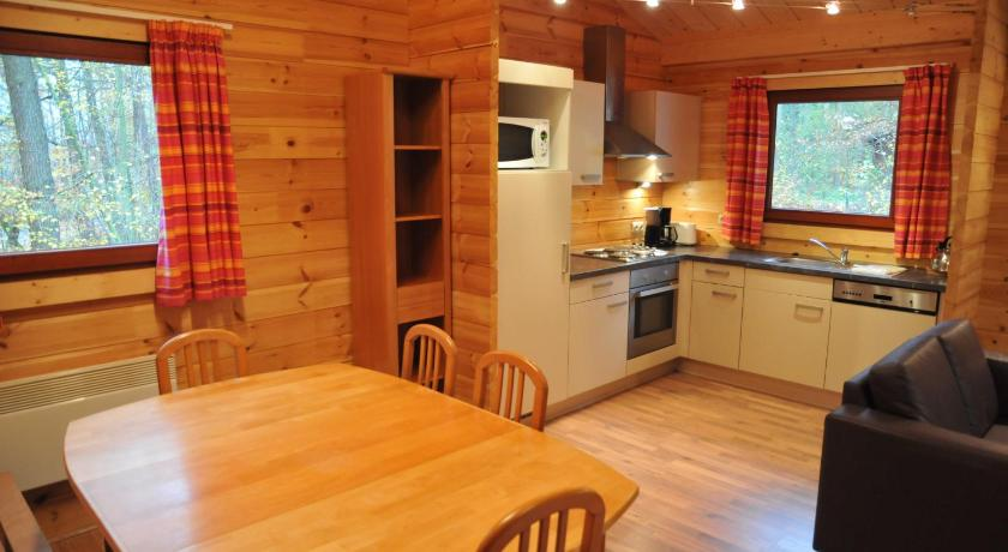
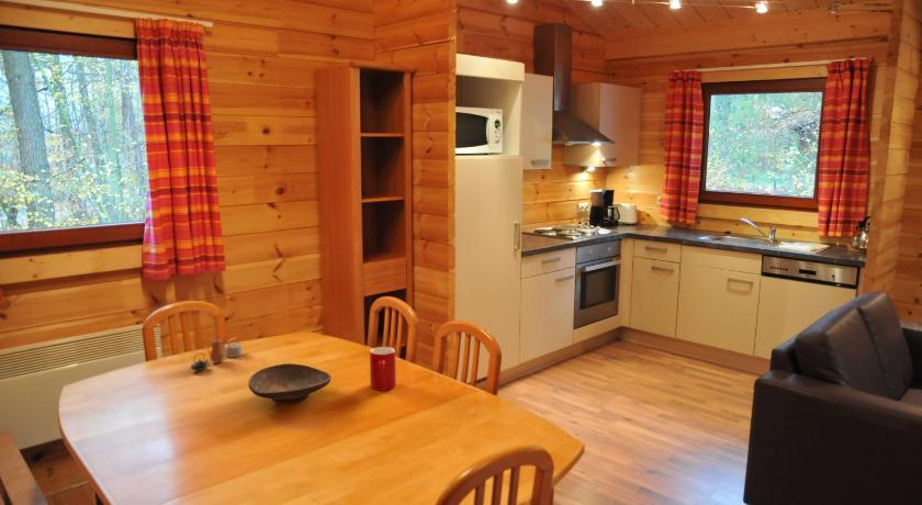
+ cup (381, 370)
+ decorative bowl (291, 385)
+ teapot (217, 348)
